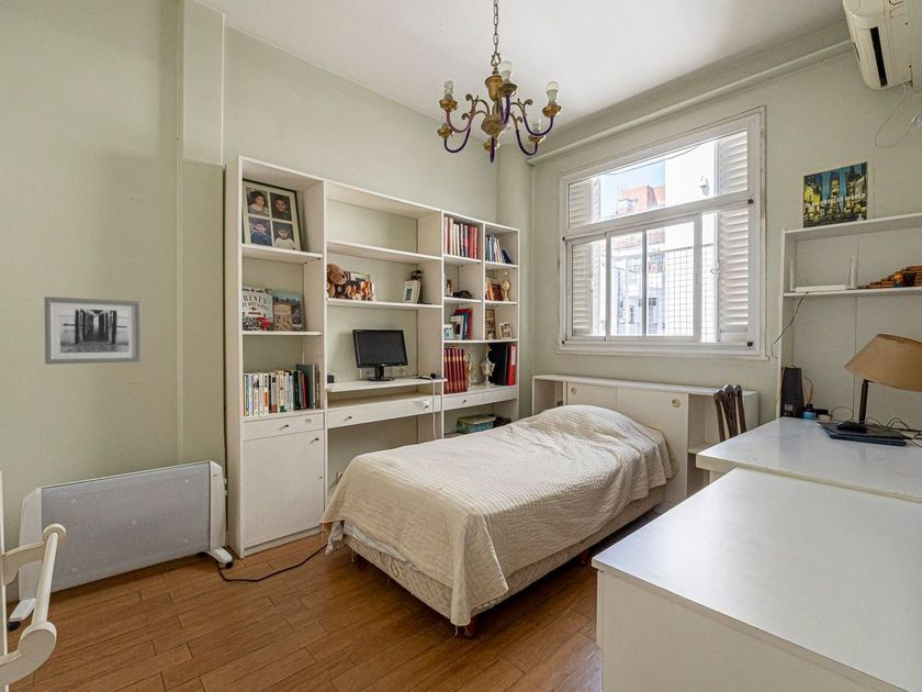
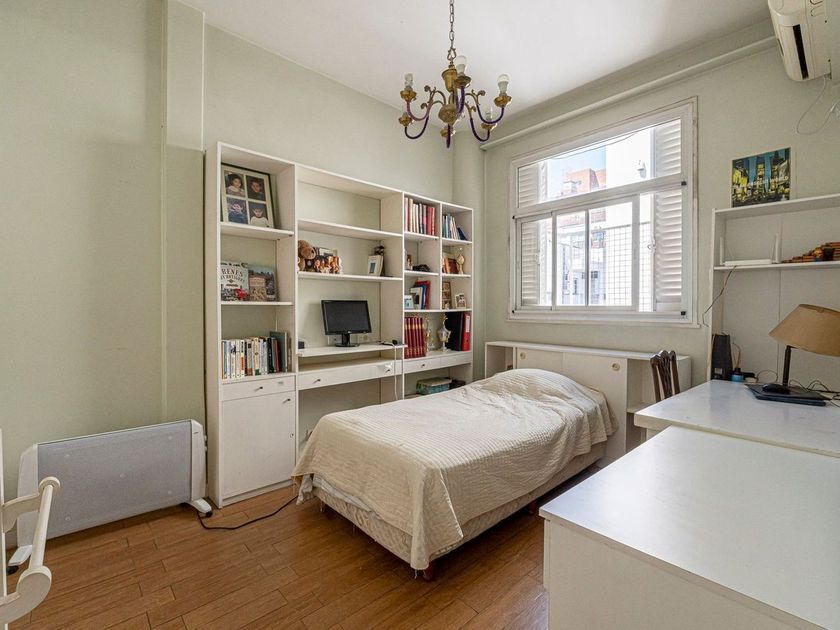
- wall art (95, 331)
